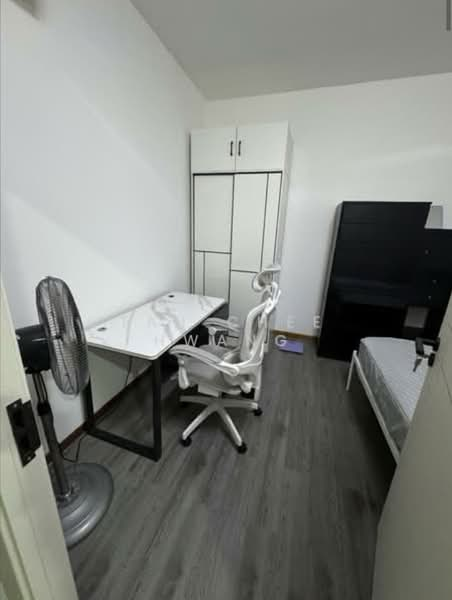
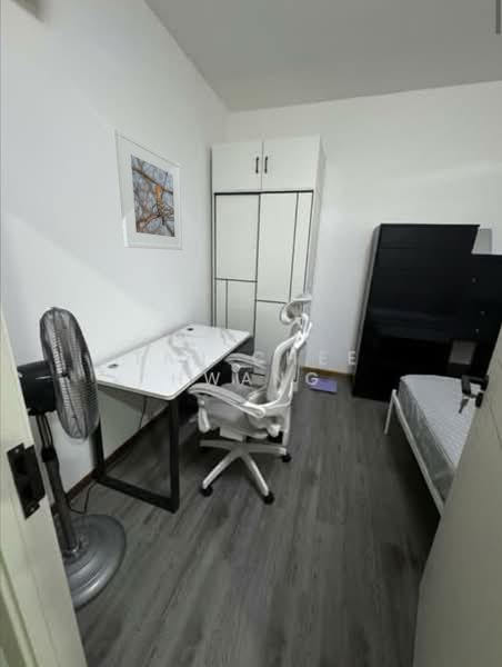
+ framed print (154, 201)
